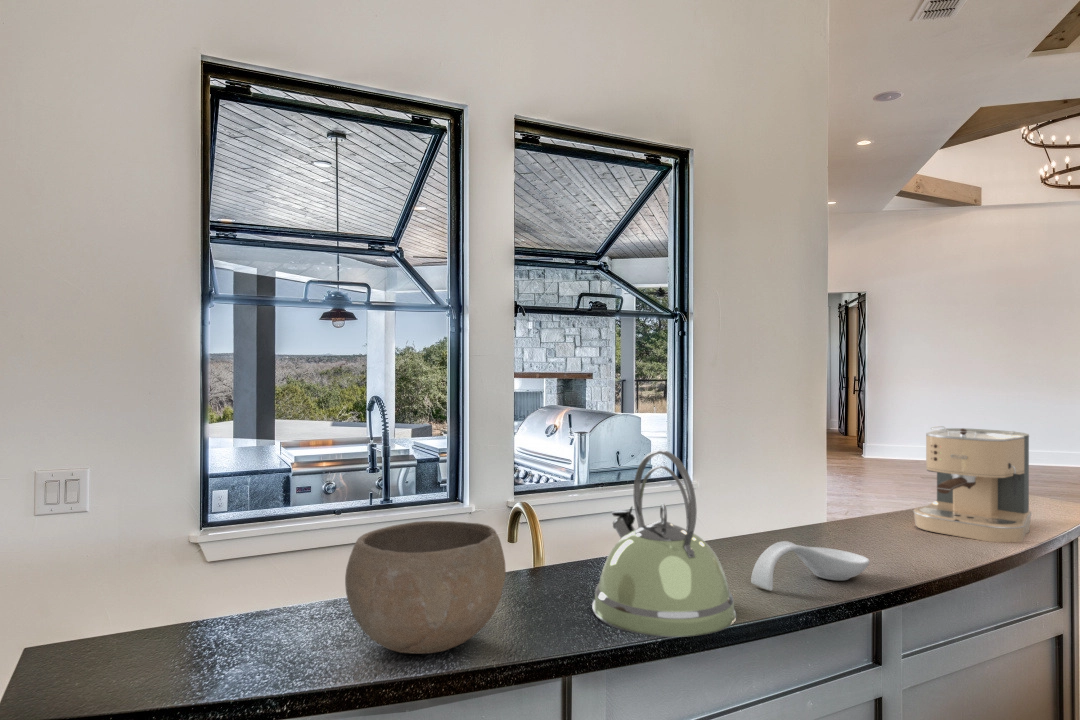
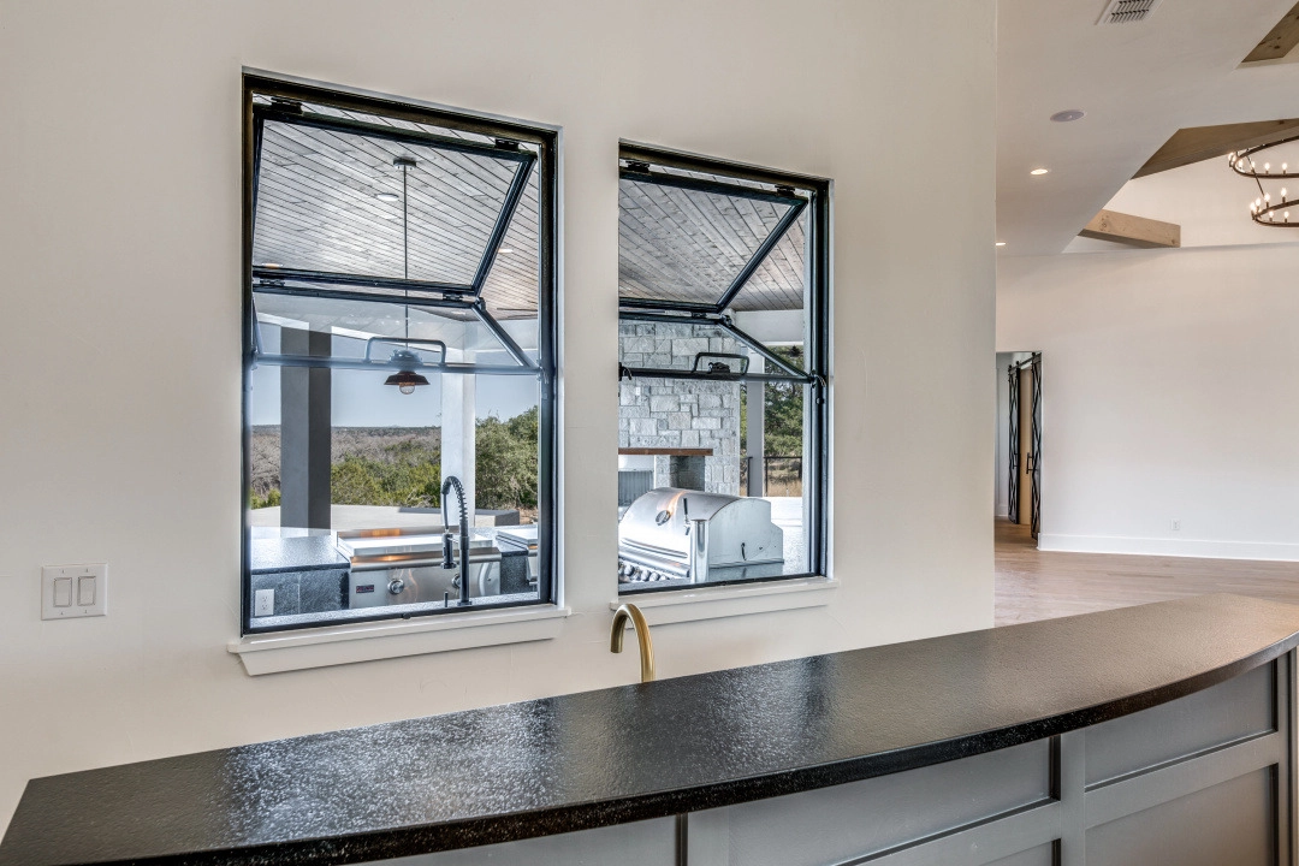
- coffee maker (970, 478)
- kettle (657, 528)
- spoon rest (810, 560)
- bowl (426, 587)
